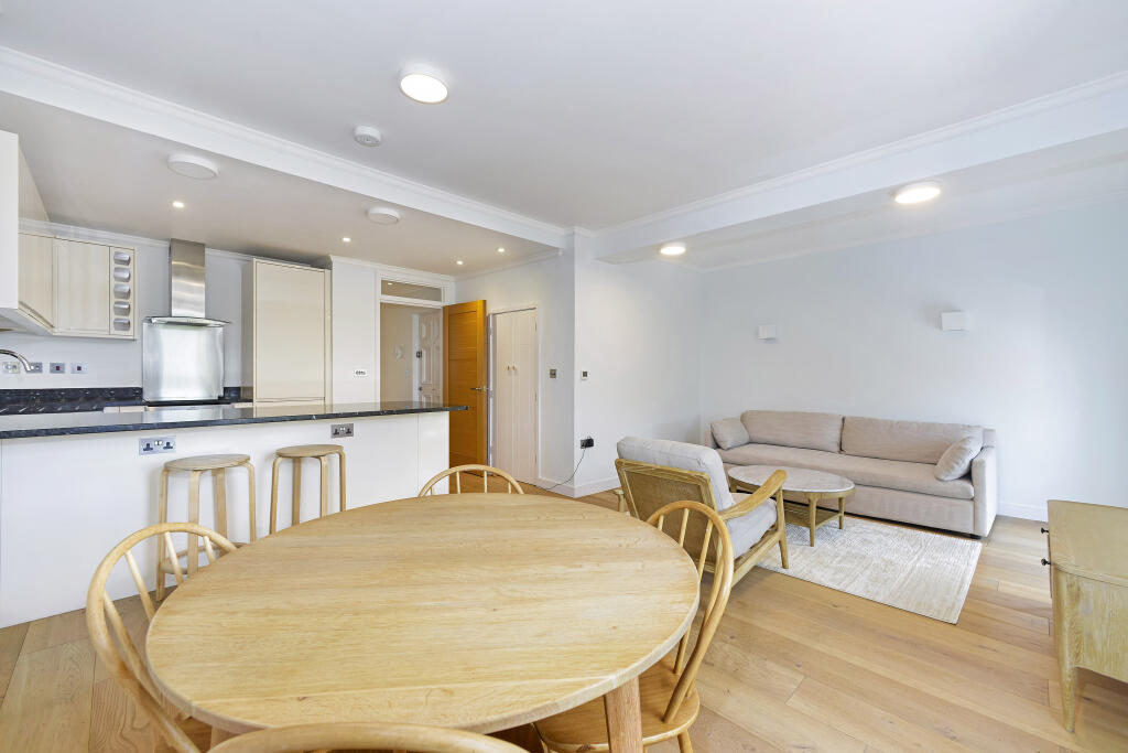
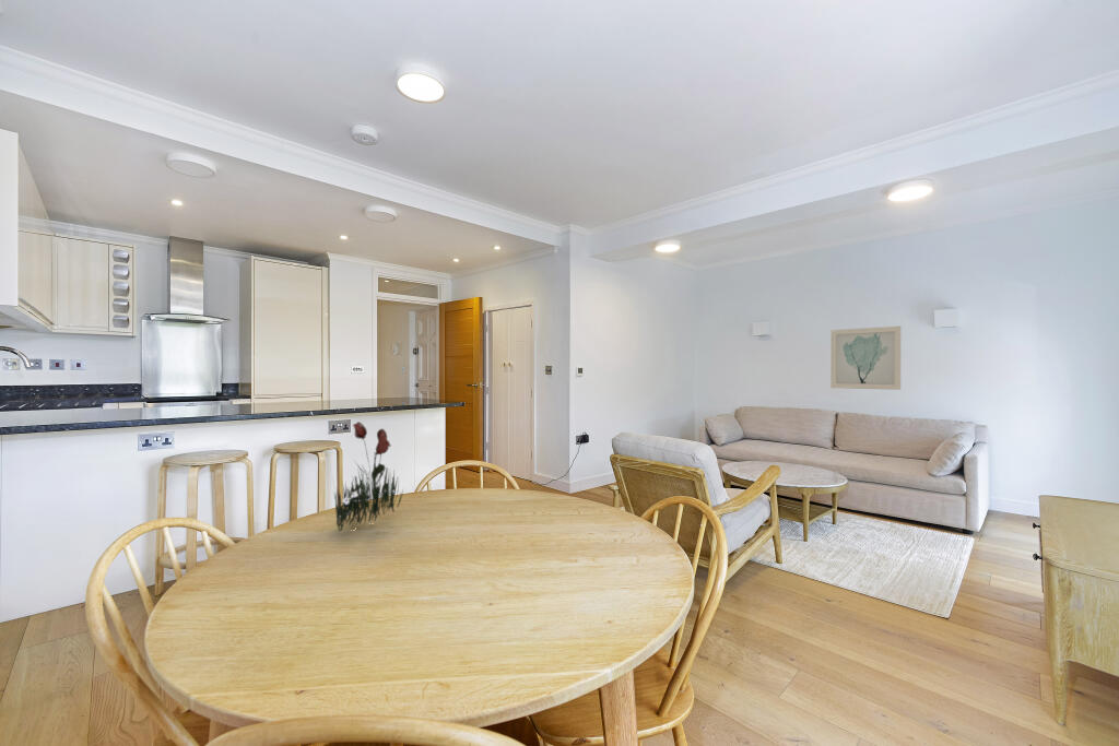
+ wall art (863, 358)
+ flower (366, 476)
